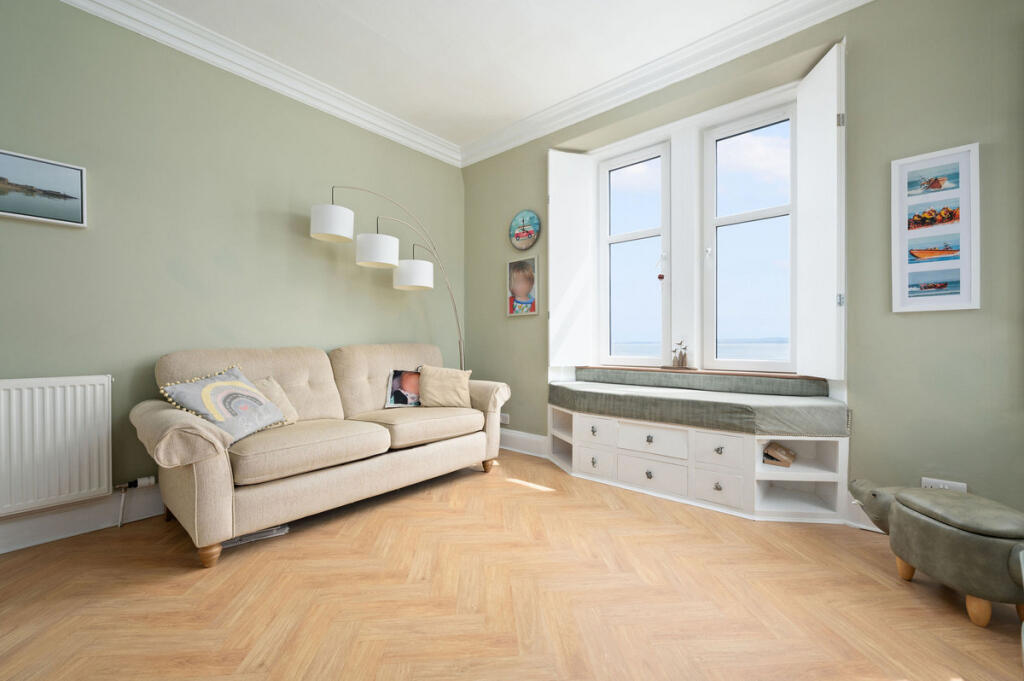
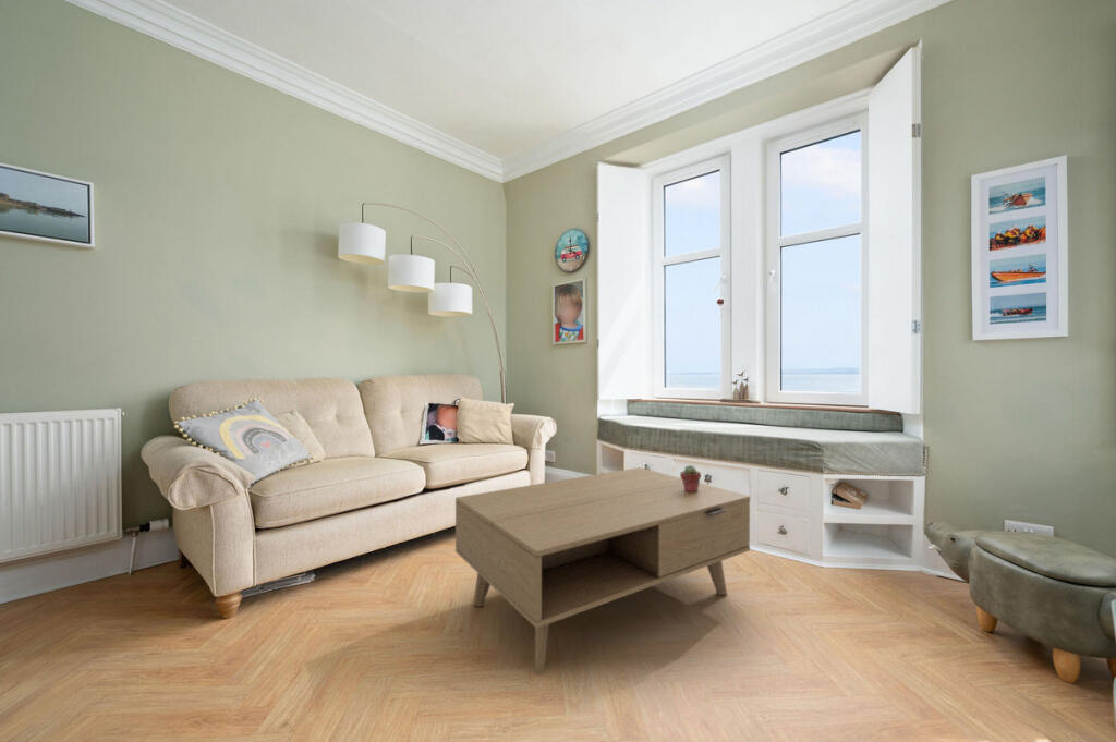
+ coffee table (605, 548)
+ potted succulent (690, 477)
